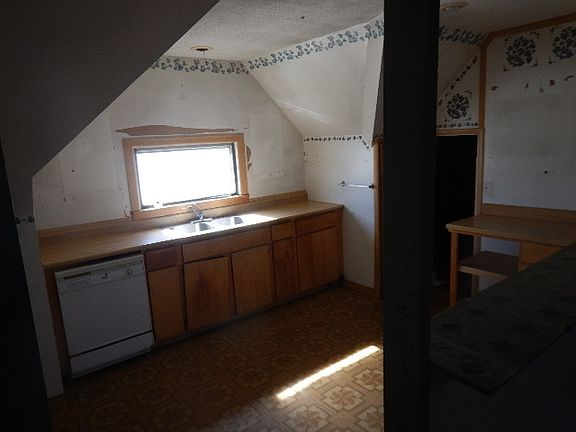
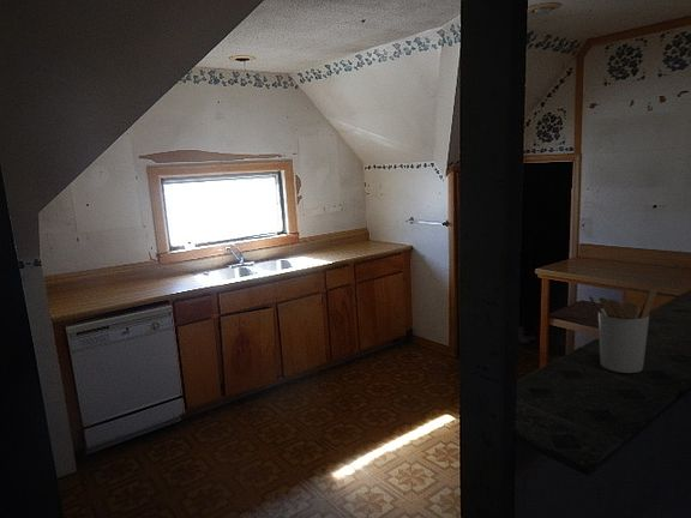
+ utensil holder (620, 330)
